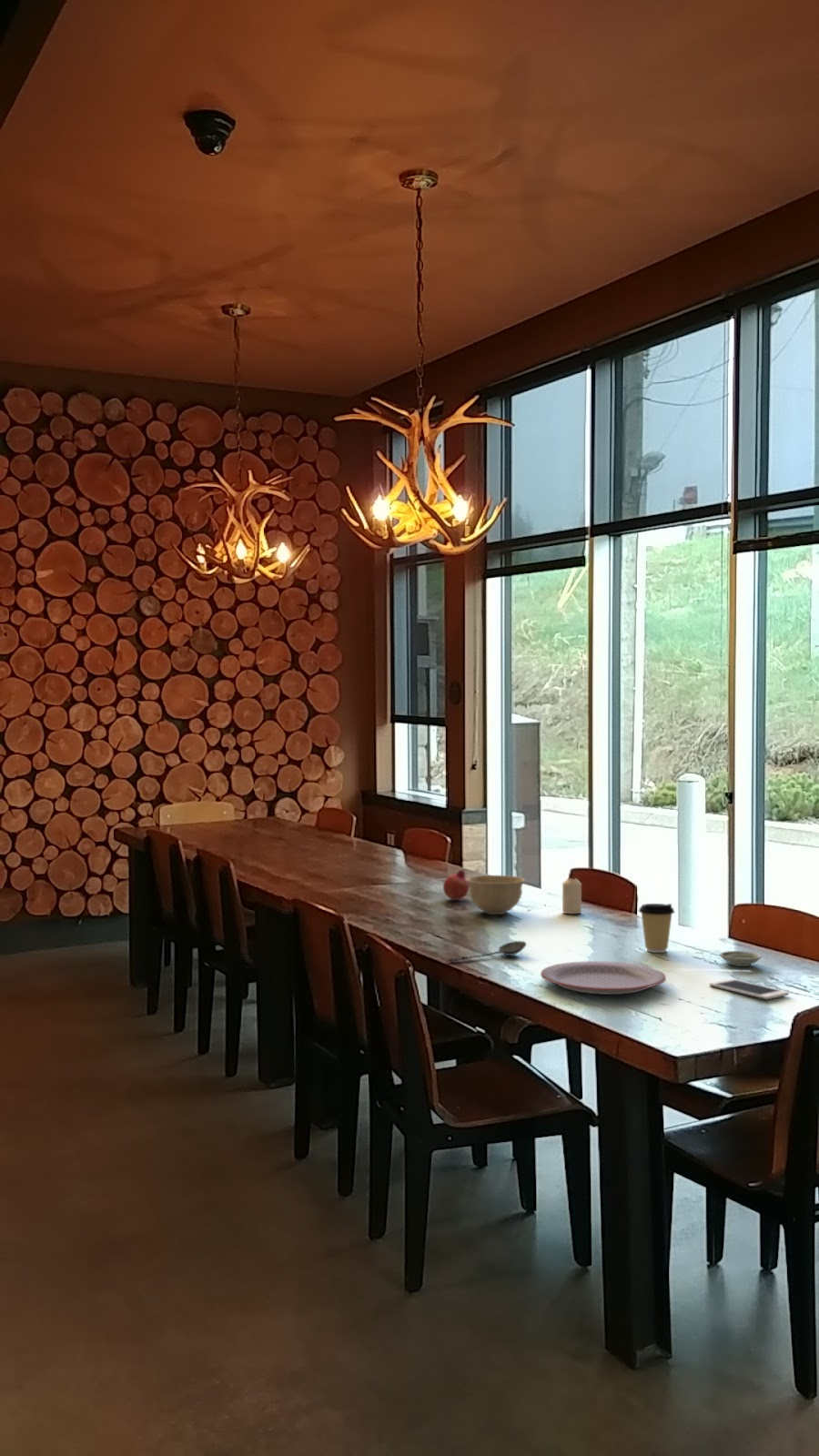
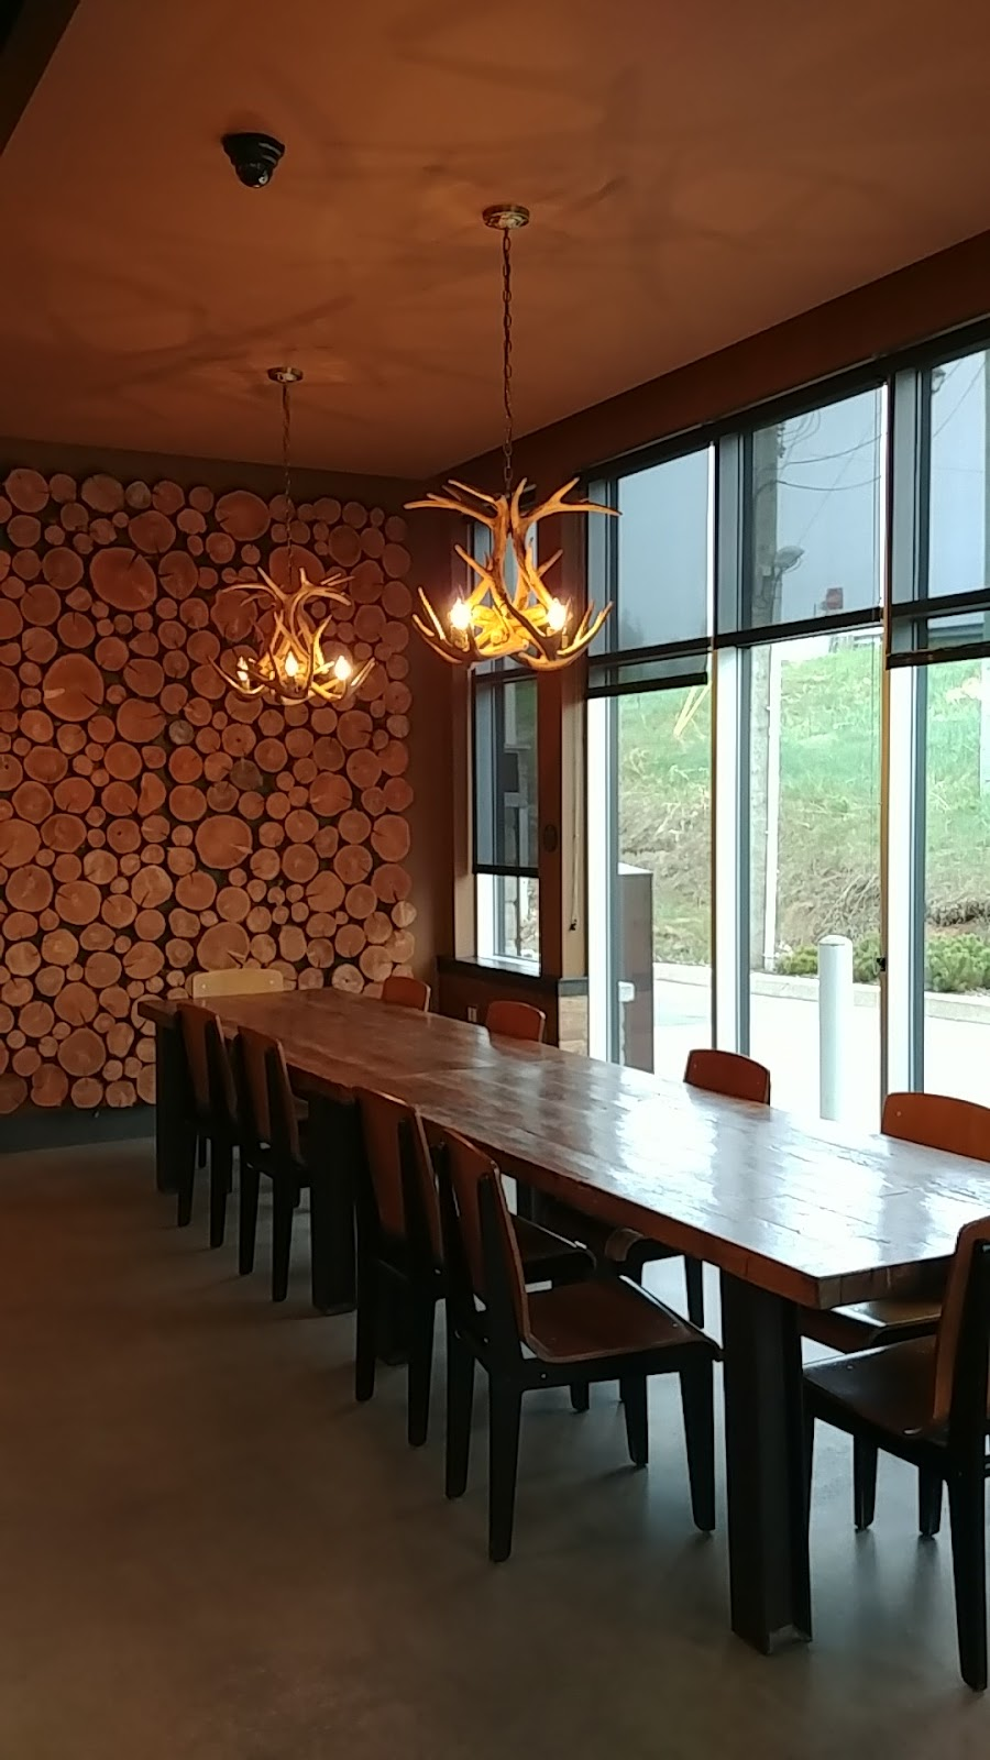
- cell phone (748, 988)
- coffee cup (656, 927)
- spoon (485, 954)
- plate (602, 978)
- candle (571, 895)
- fruit (456, 885)
- saucer (740, 959)
- bowl (495, 895)
